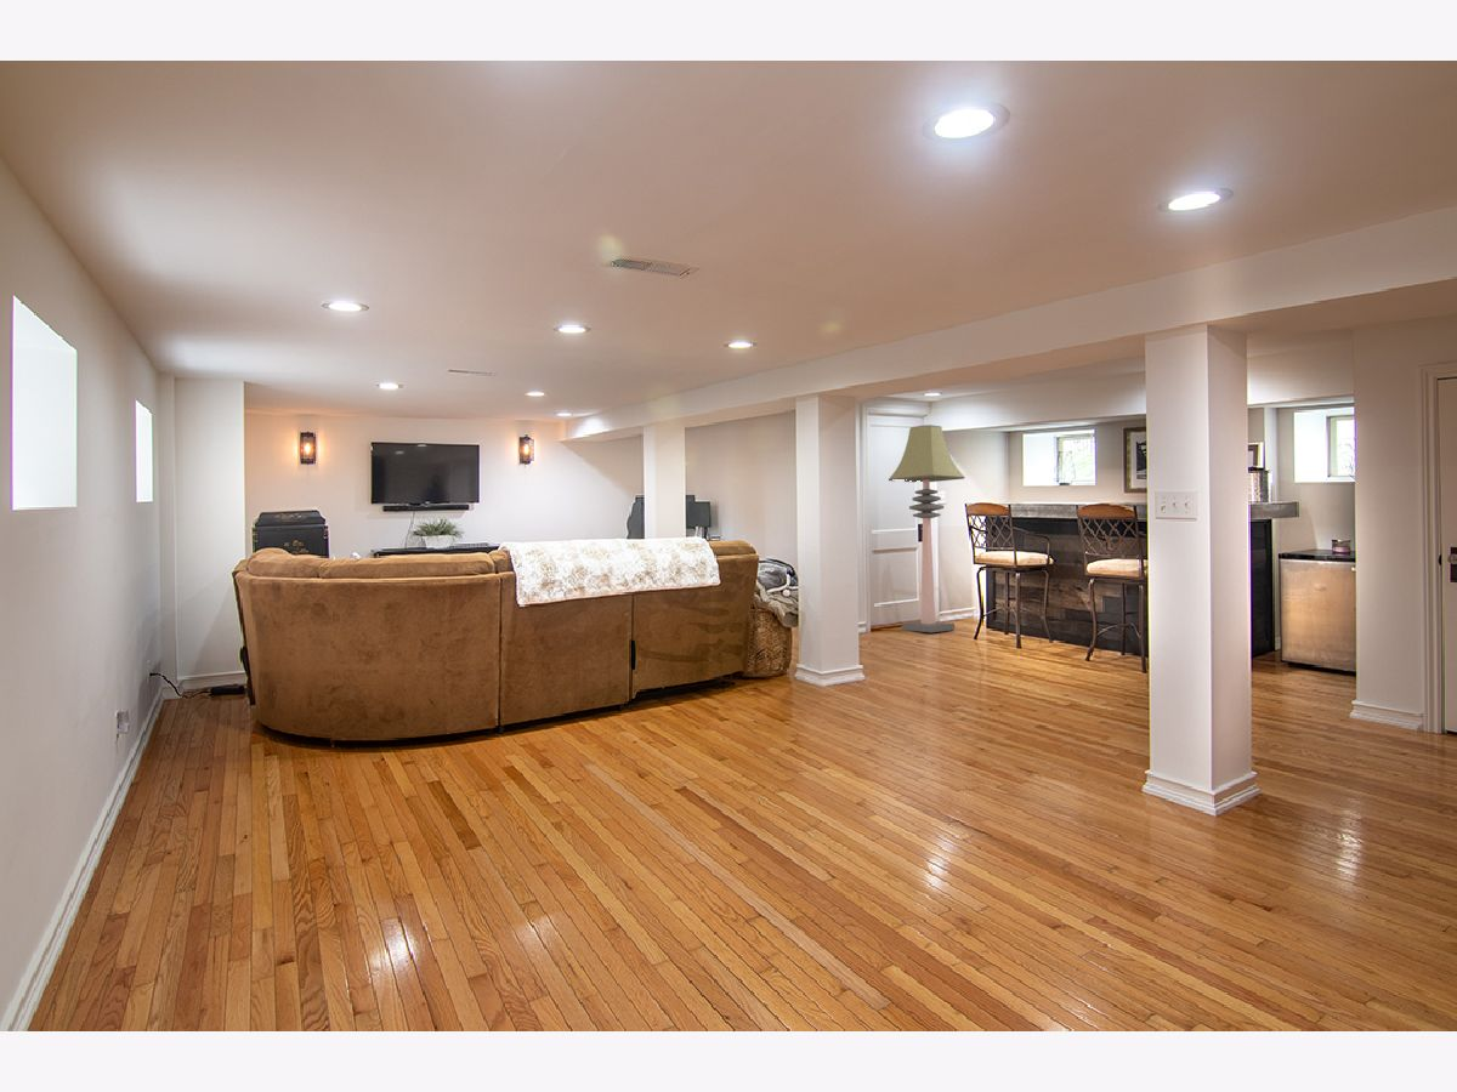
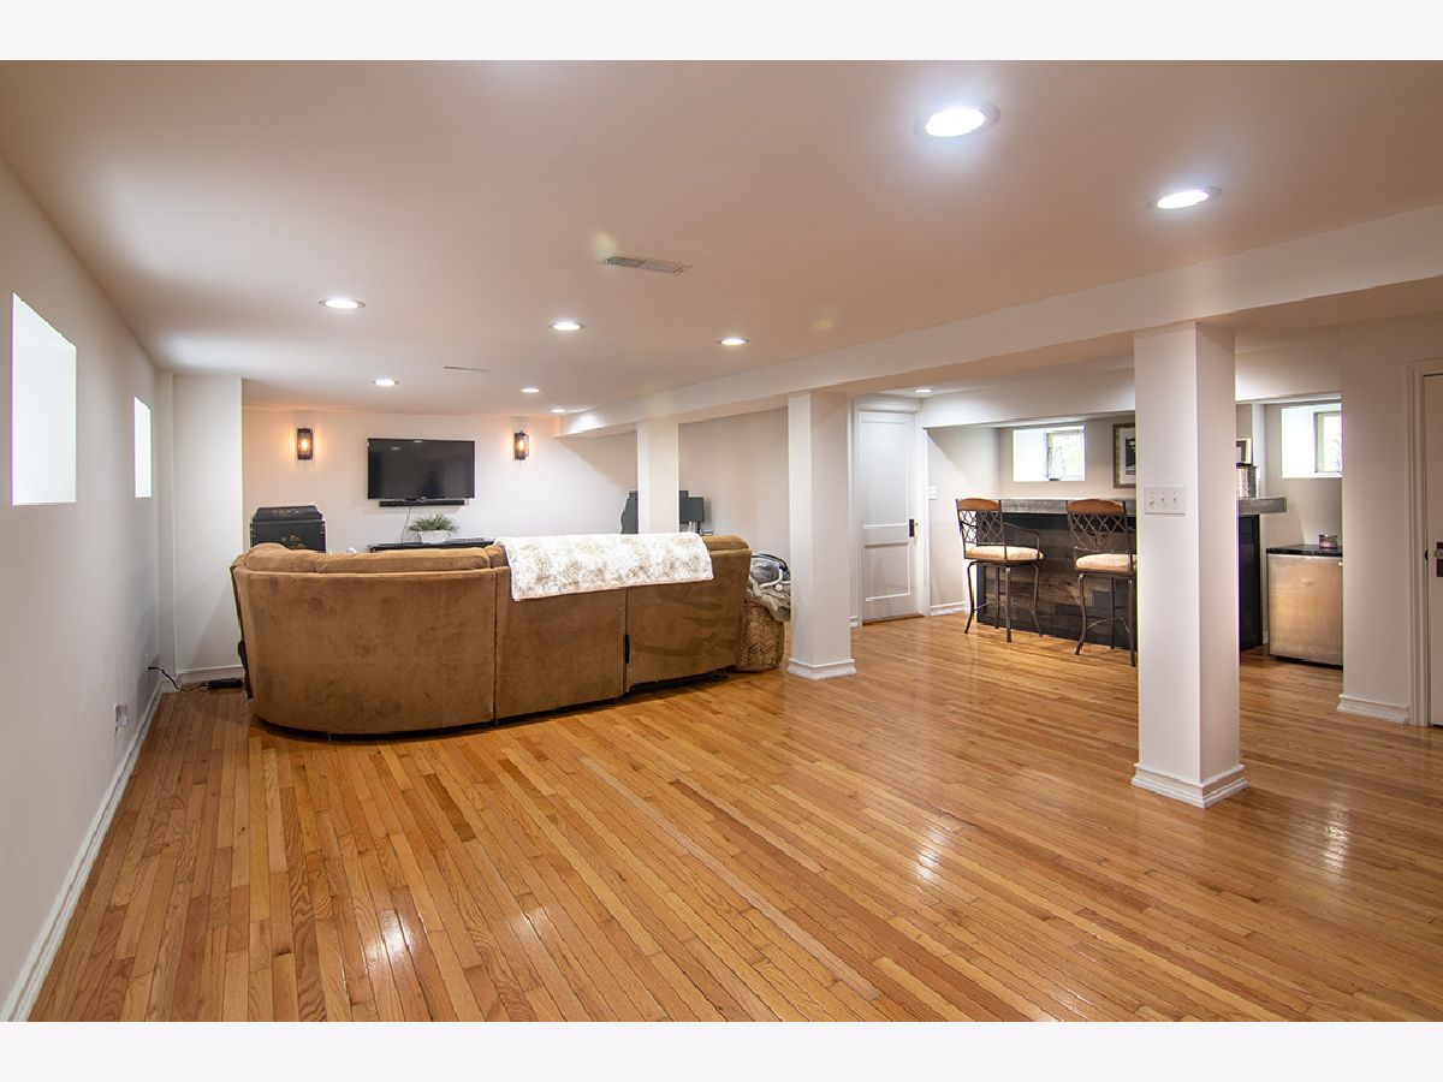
- floor lamp (926, 528)
